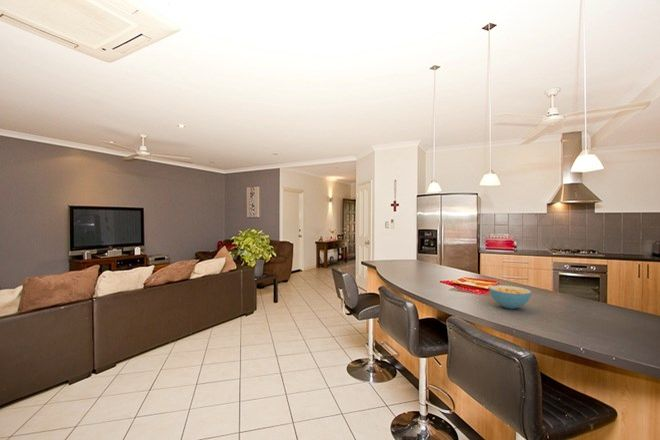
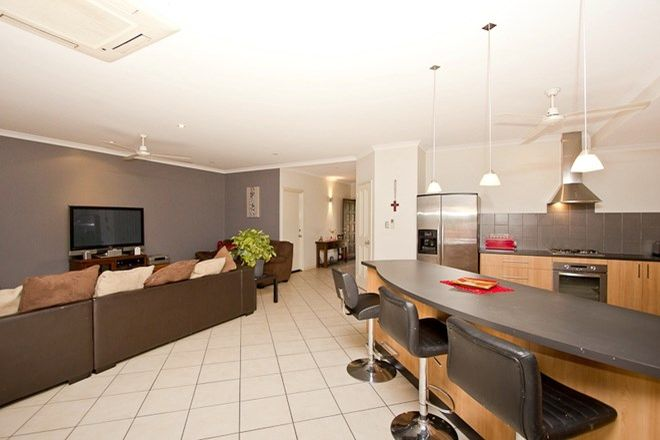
- cereal bowl (509, 298)
